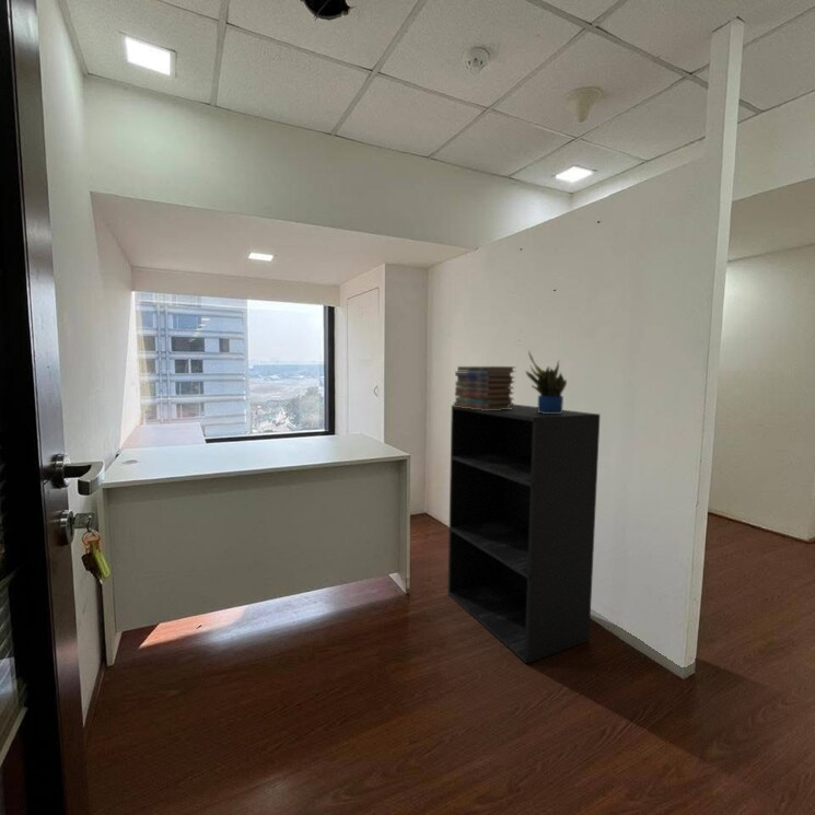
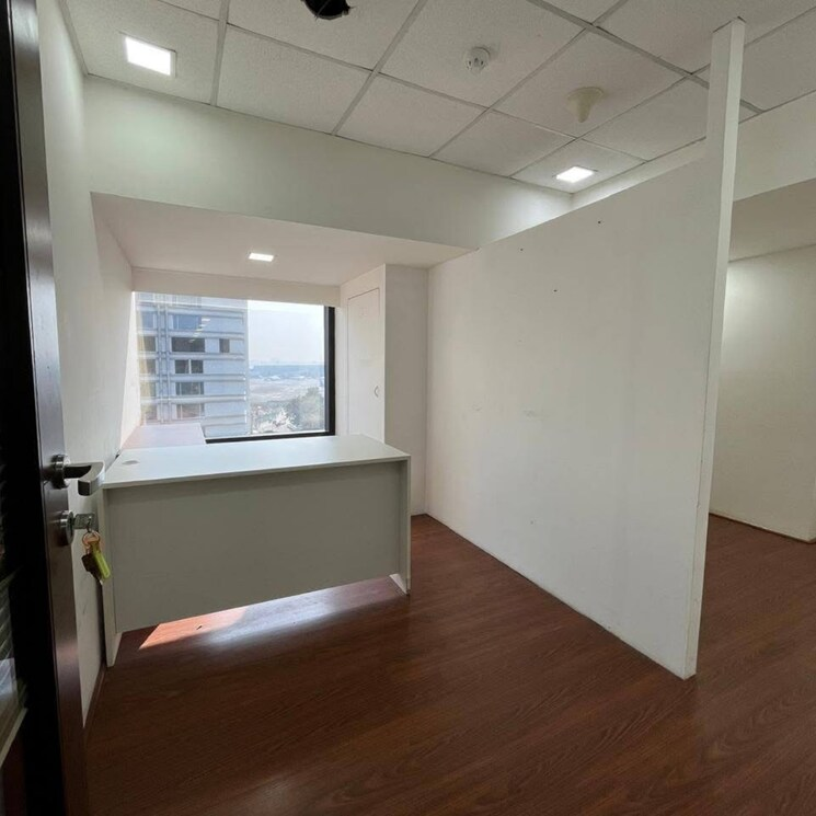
- book stack (484, 386)
- bookshelf (515, 514)
- potted plant (543, 380)
